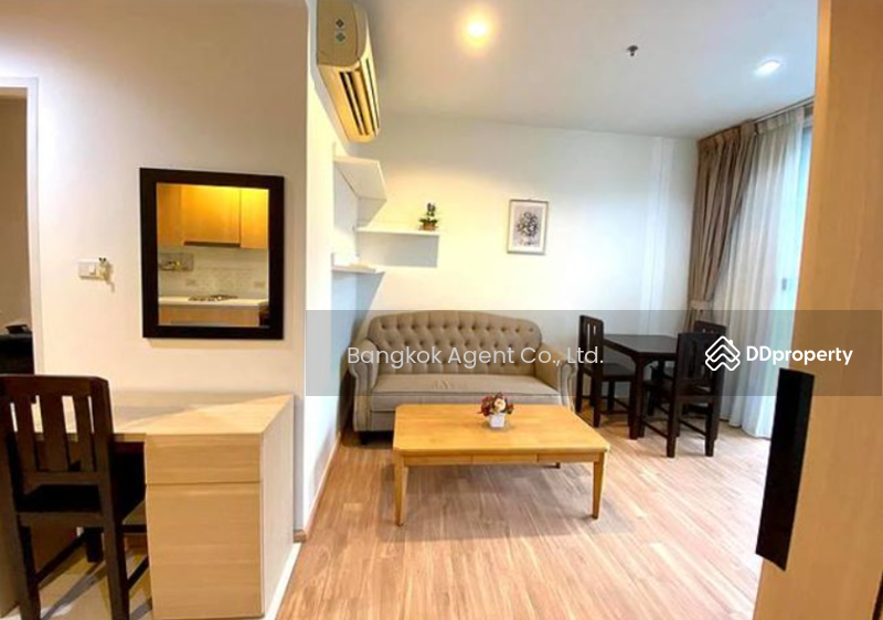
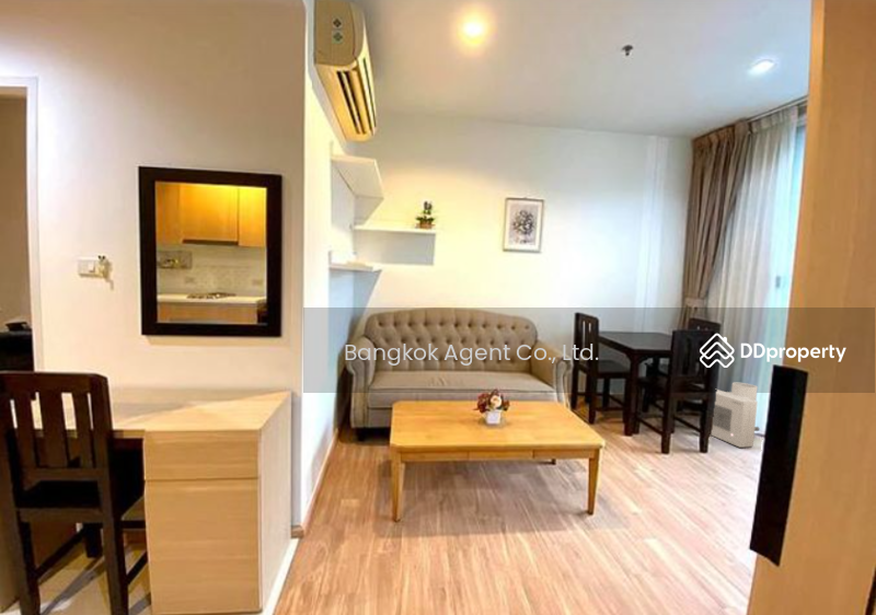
+ air purifier (740, 410)
